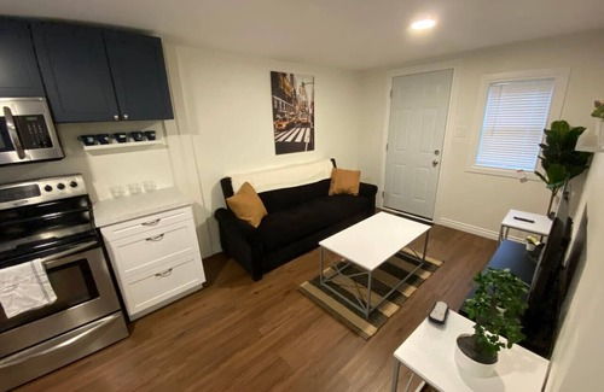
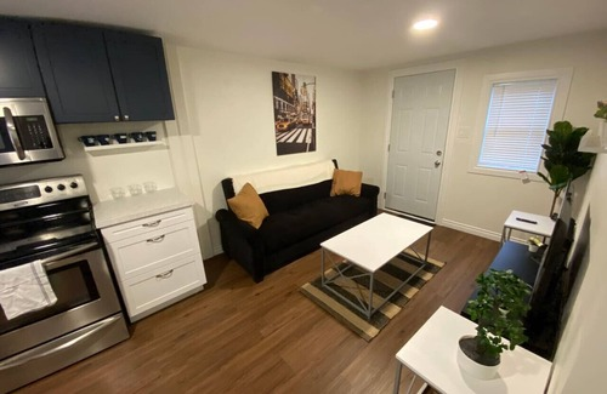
- remote control (439, 311)
